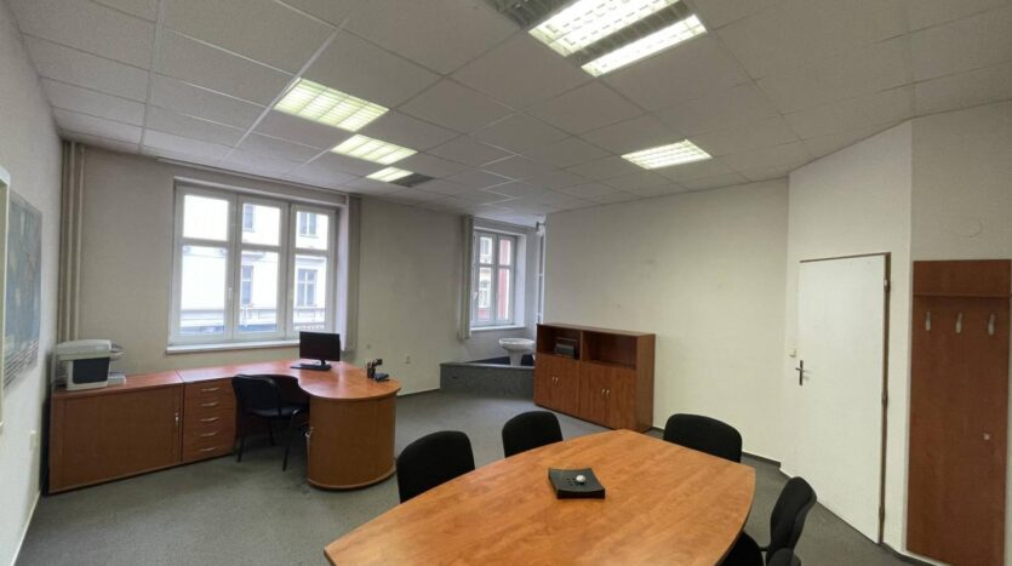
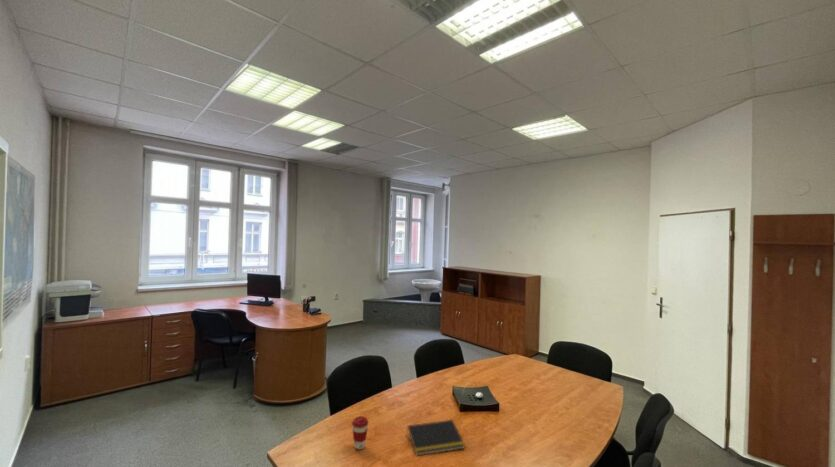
+ notepad (435, 436)
+ coffee cup (359, 433)
